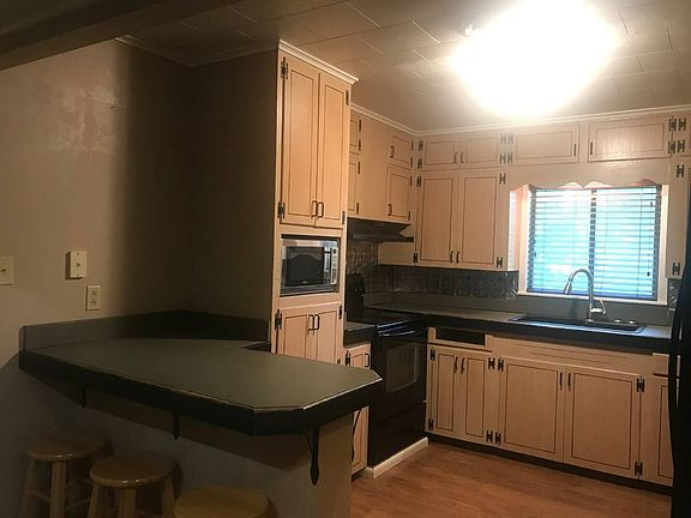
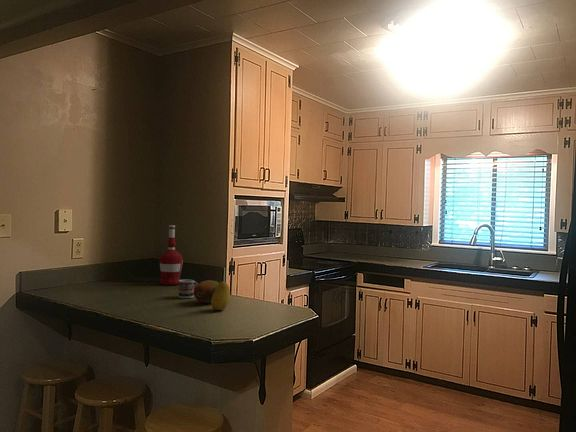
+ fruit (208, 291)
+ alcohol (171, 254)
+ cup (188, 288)
+ fruit (220, 295)
